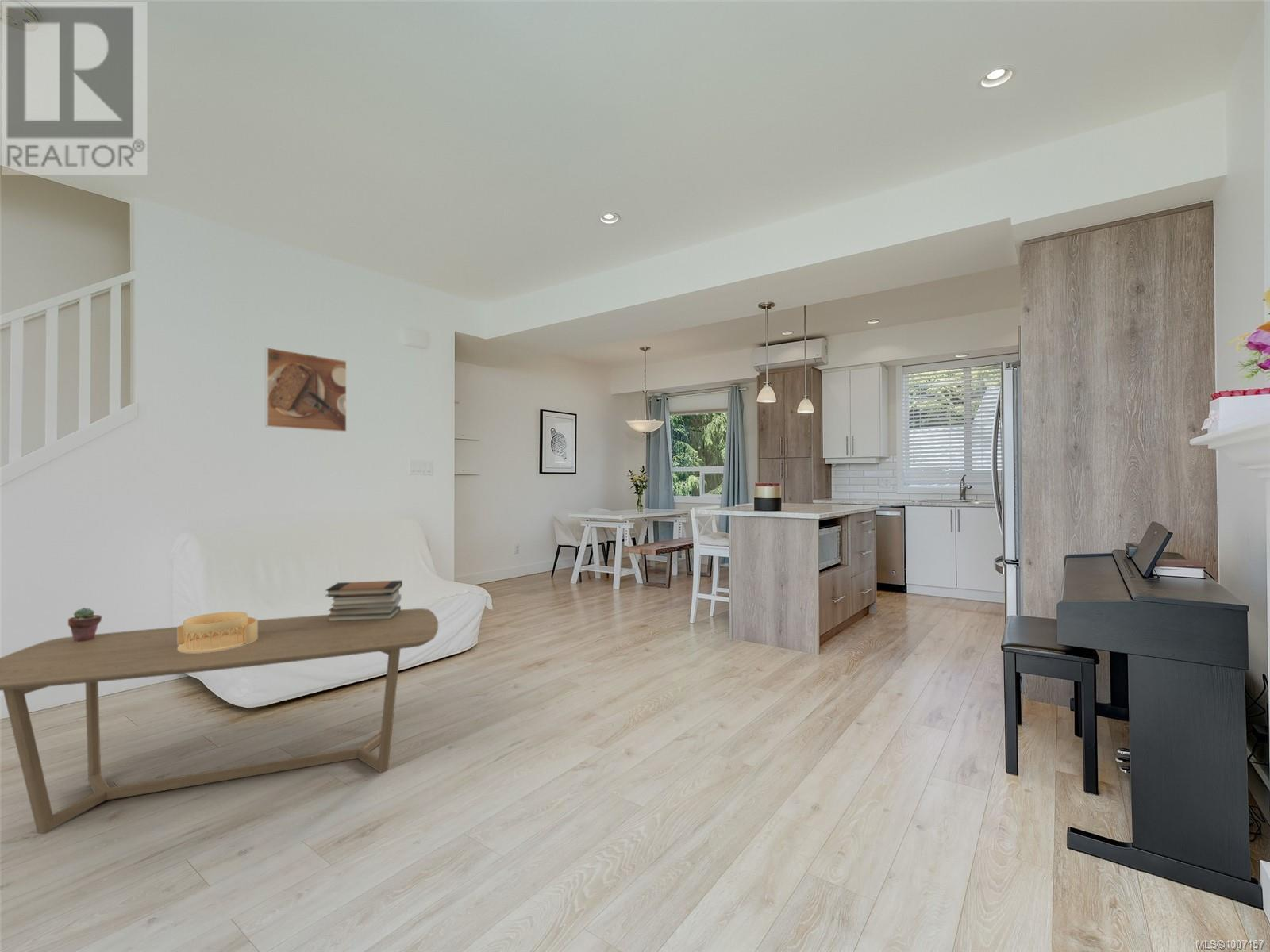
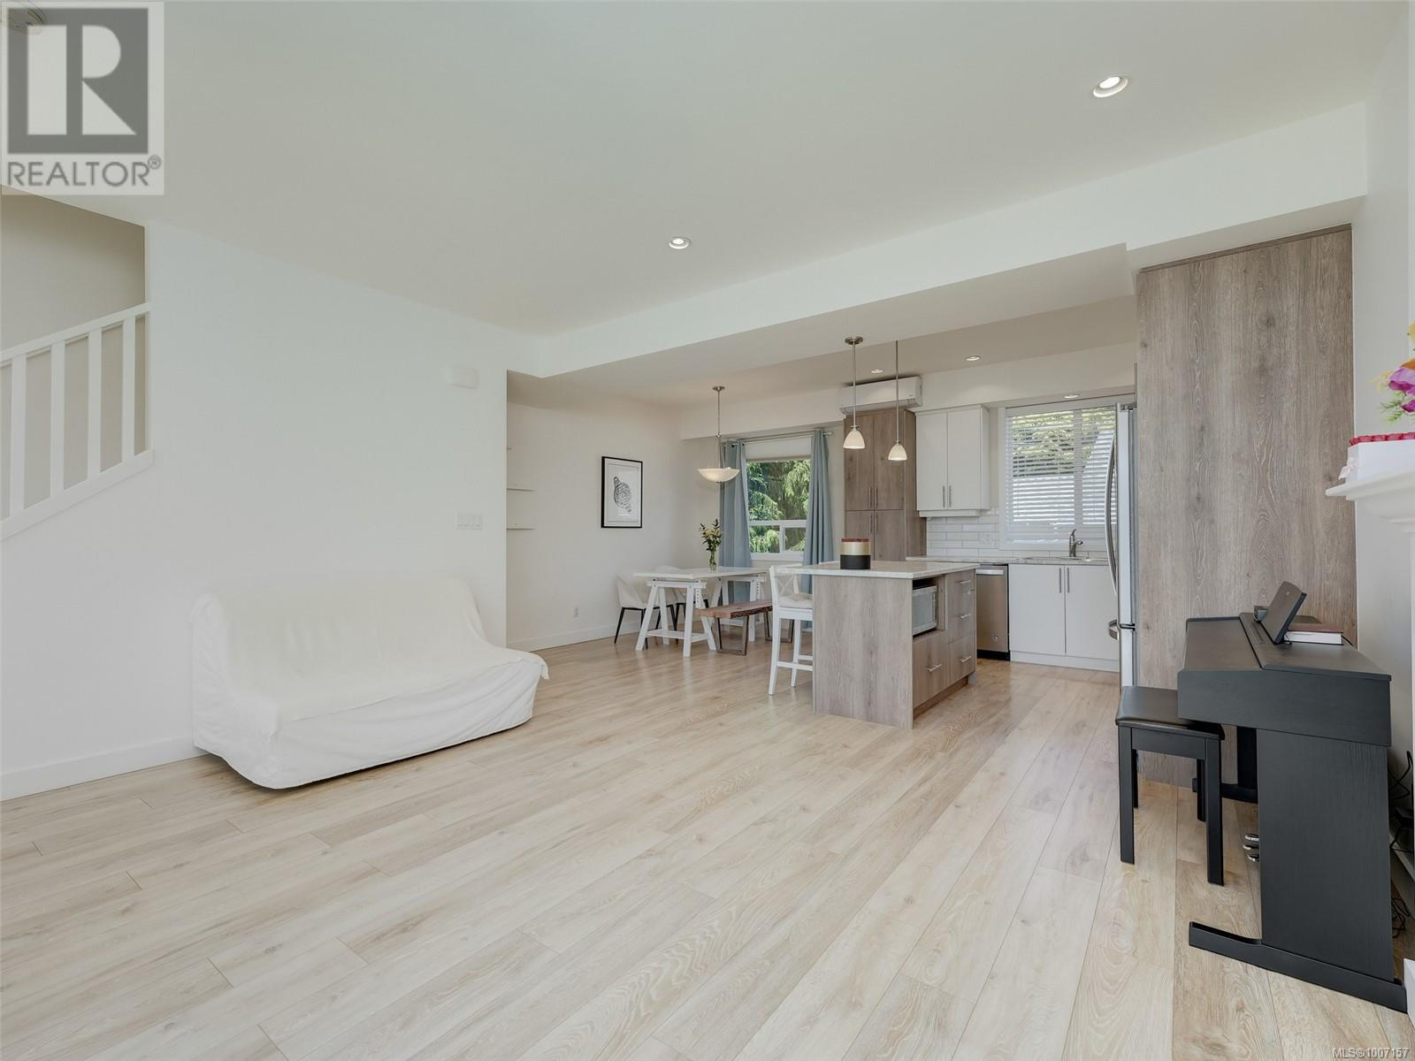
- architectural model (217, 629)
- potted succulent (84, 623)
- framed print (307, 392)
- coffee table (240, 667)
- book stack (366, 600)
